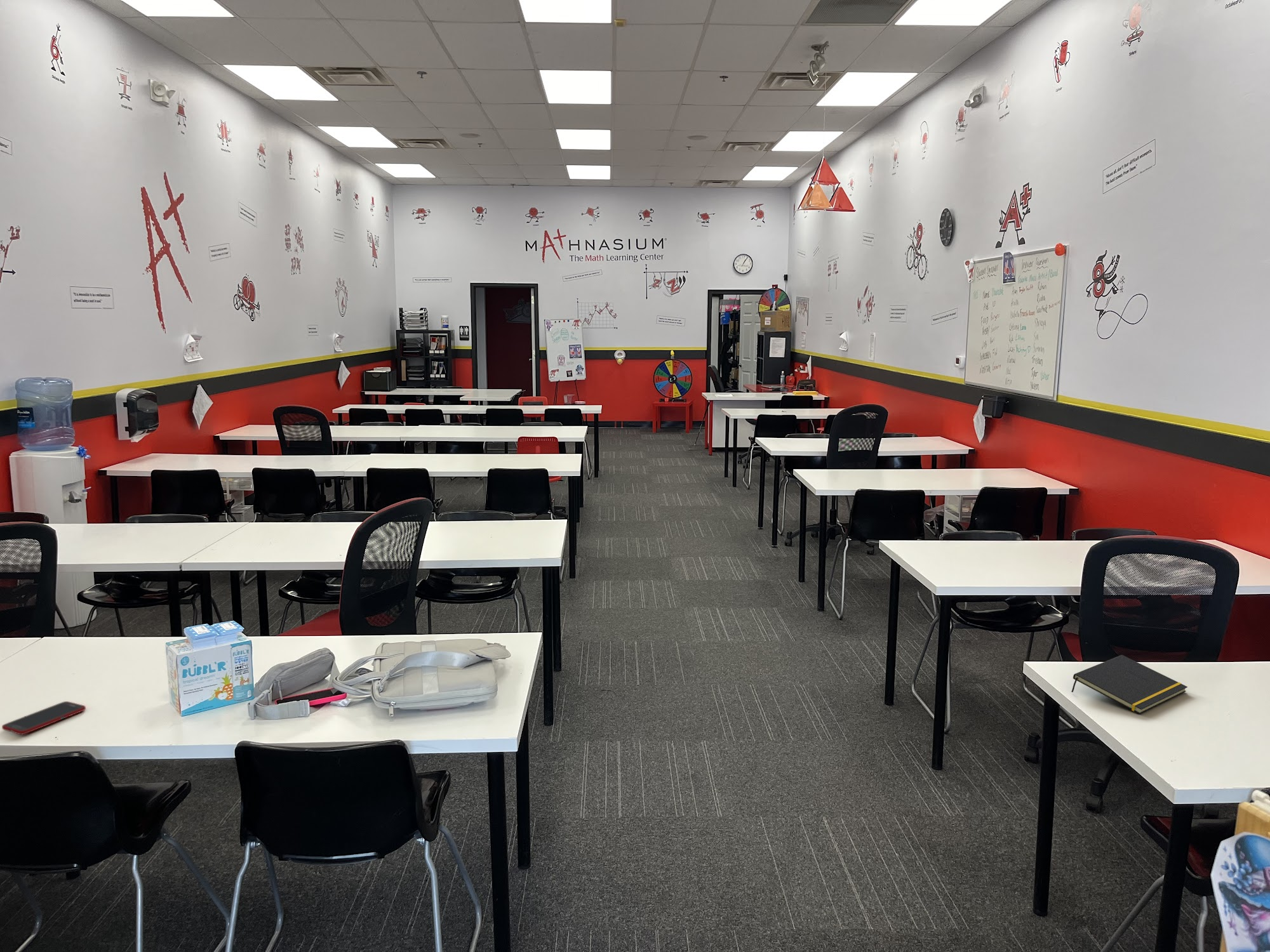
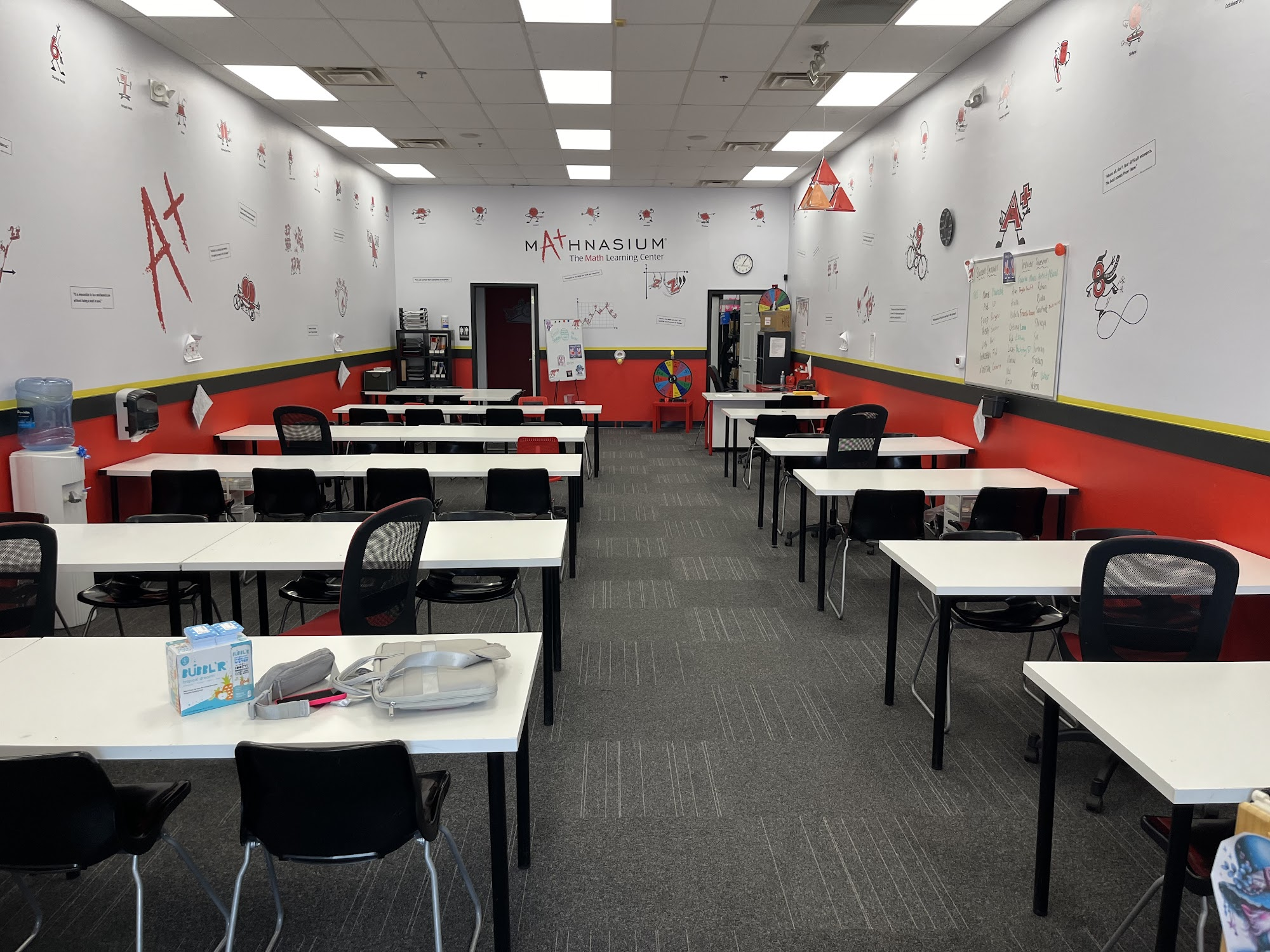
- cell phone (44, 717)
- notepad (1130, 682)
